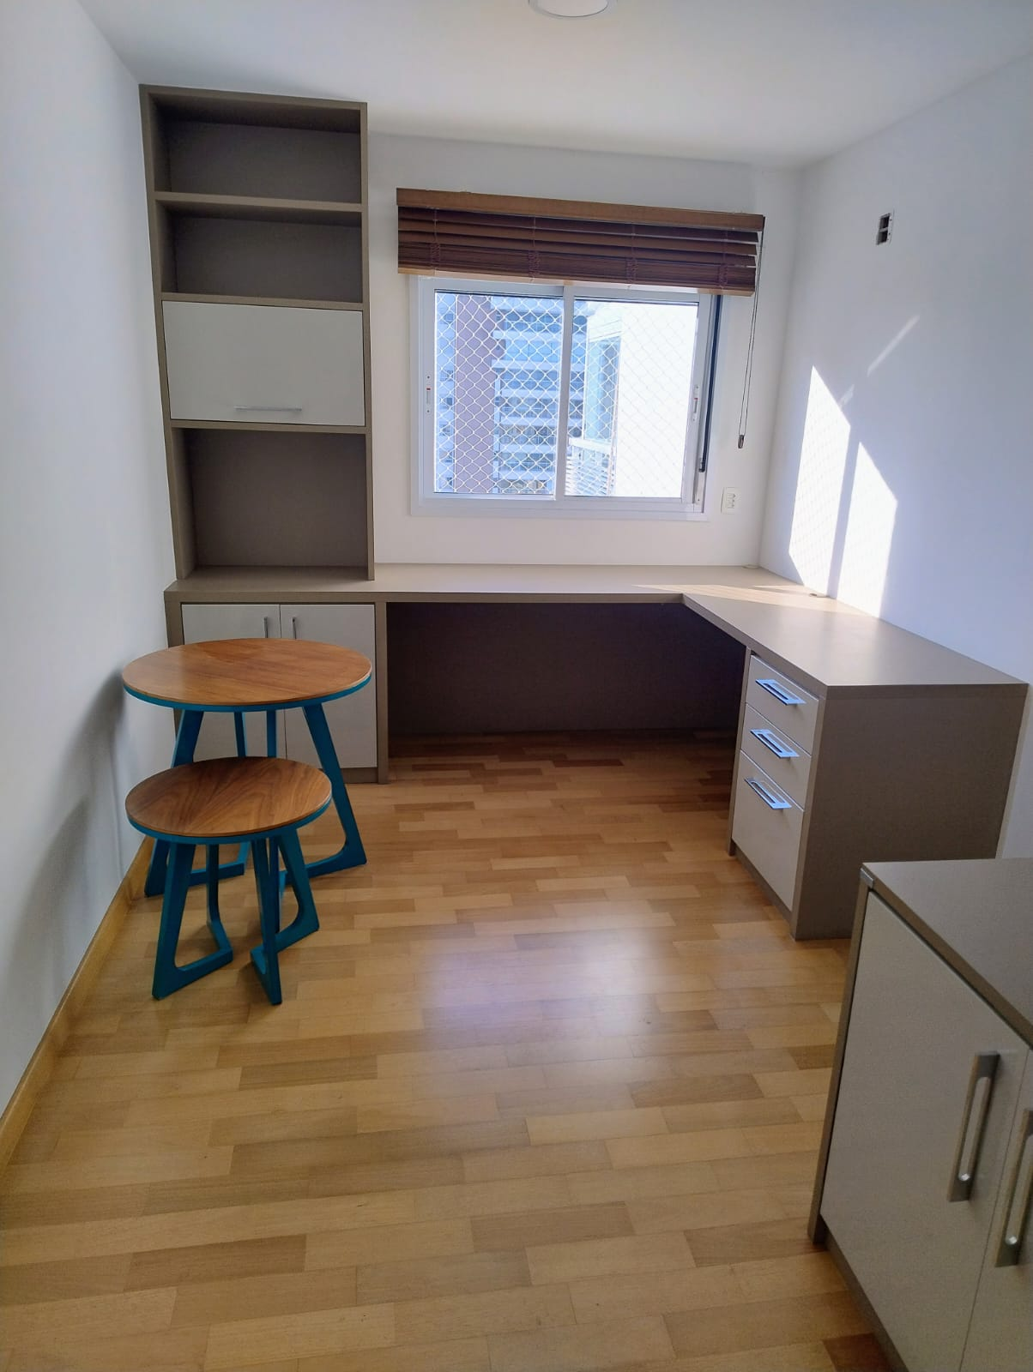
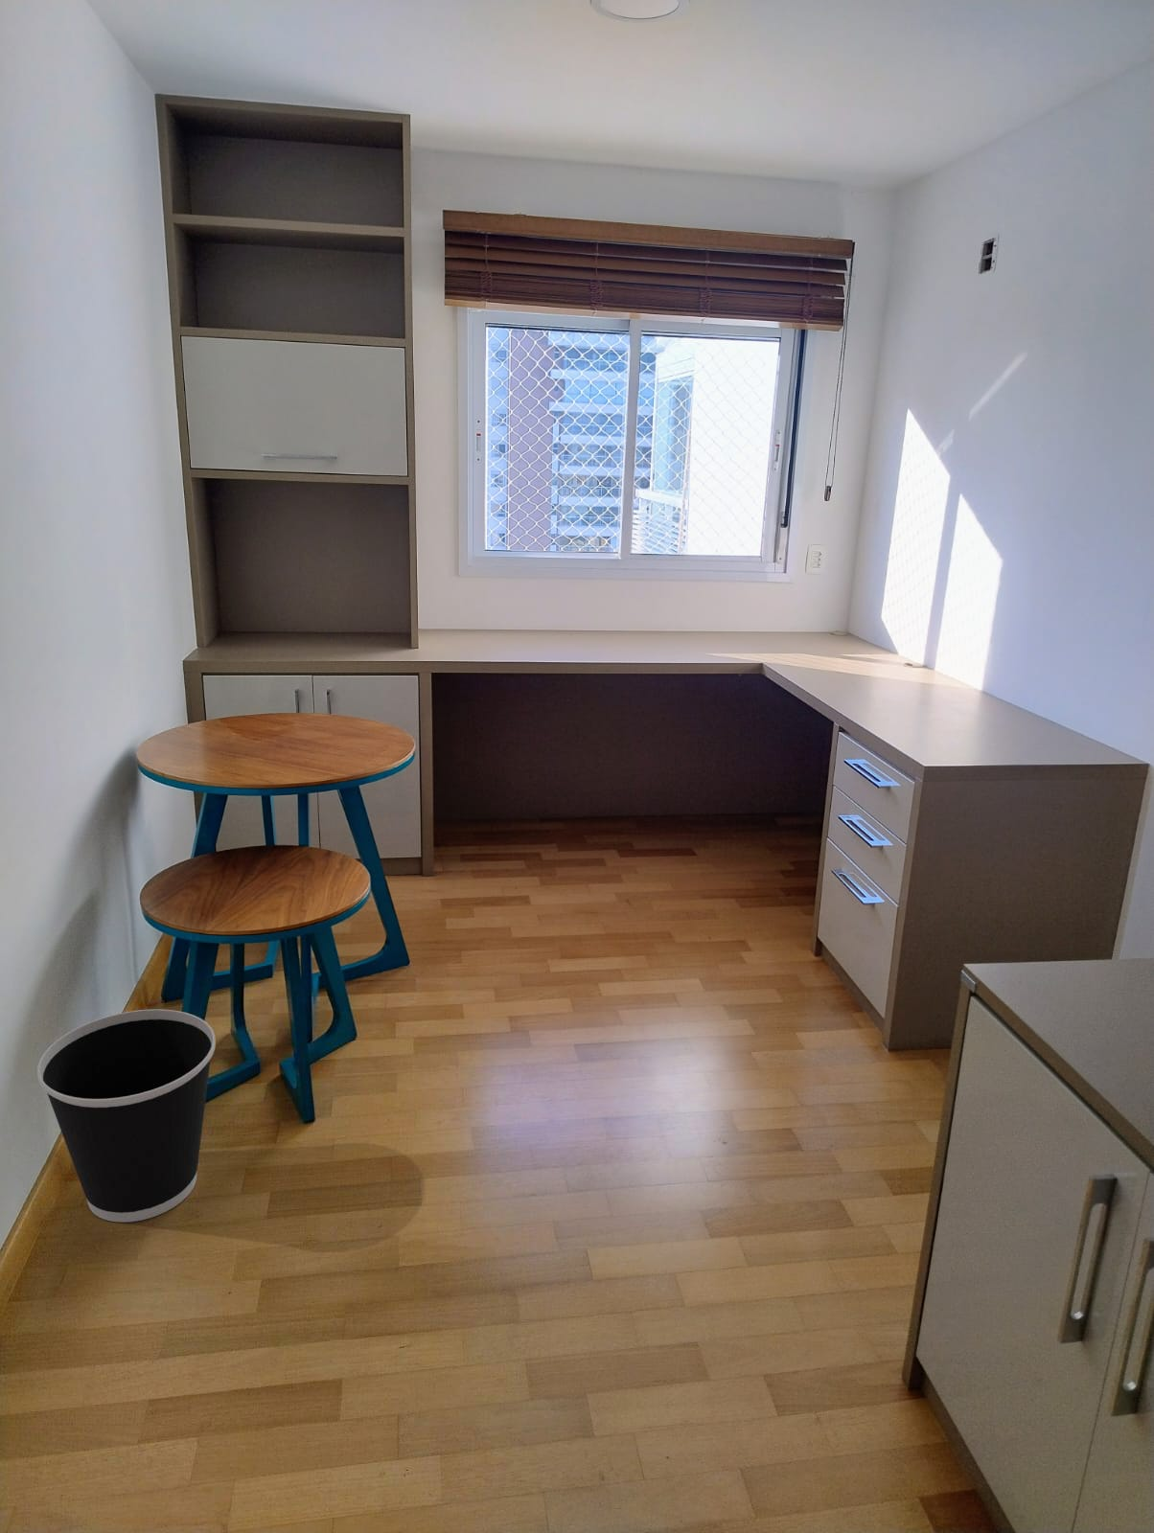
+ wastebasket (136, 1119)
